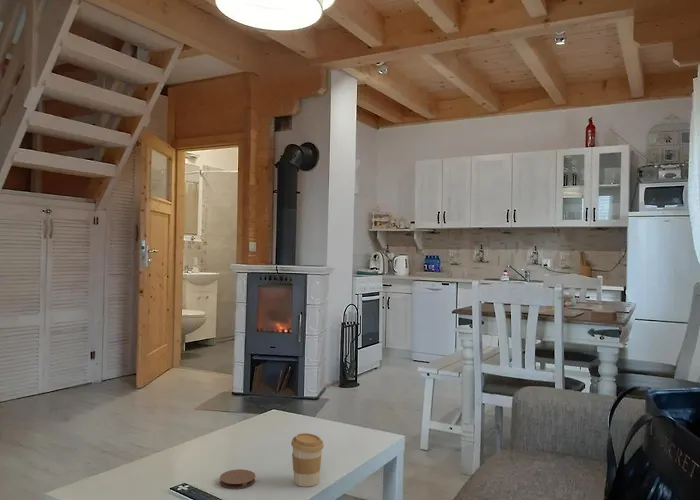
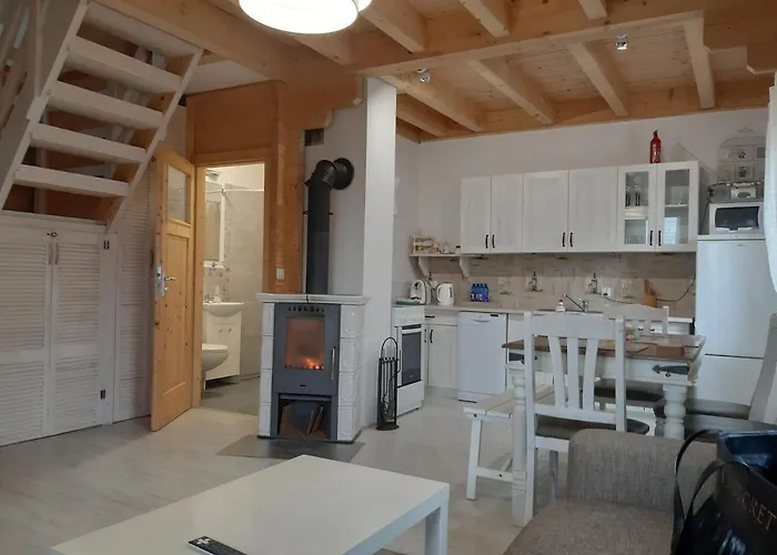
- coffee cup (307, 458)
- coaster (237, 478)
